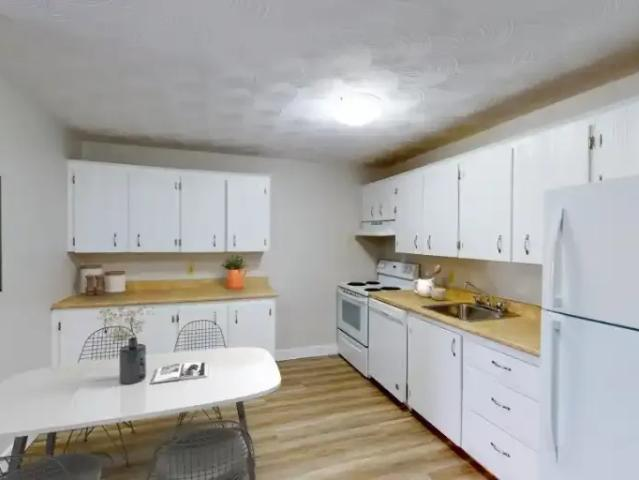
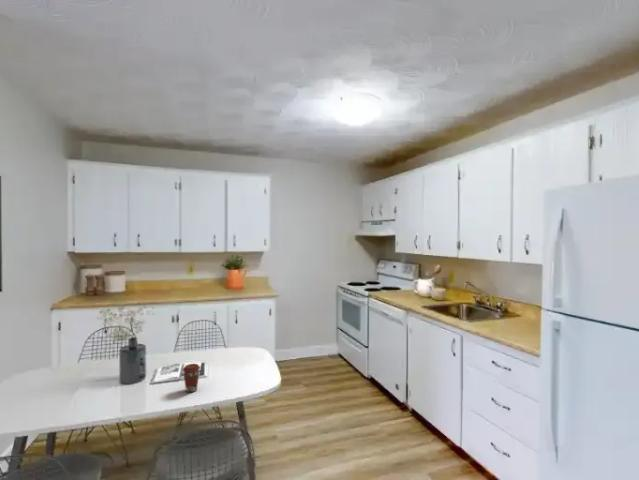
+ coffee cup (191, 378)
